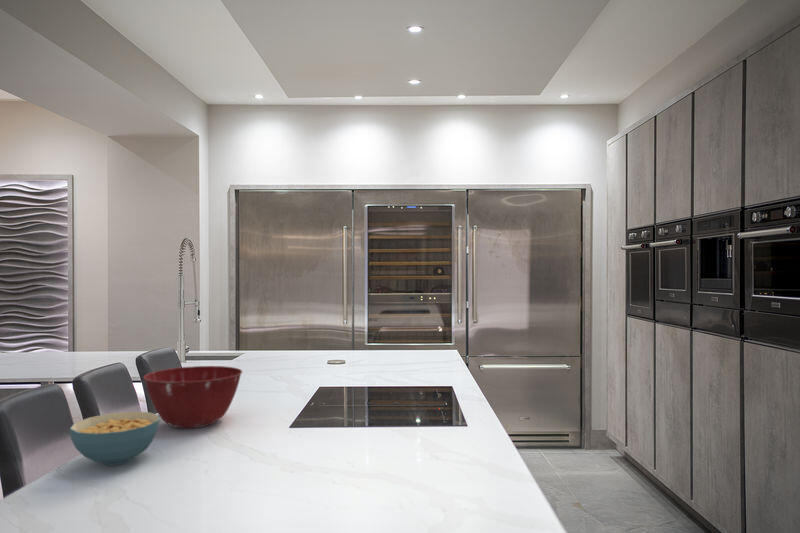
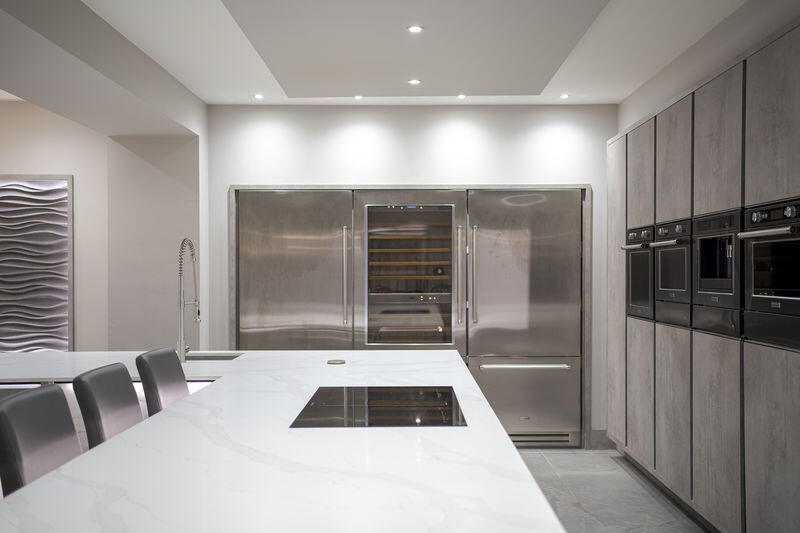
- mixing bowl (194, 397)
- cereal bowl (116, 441)
